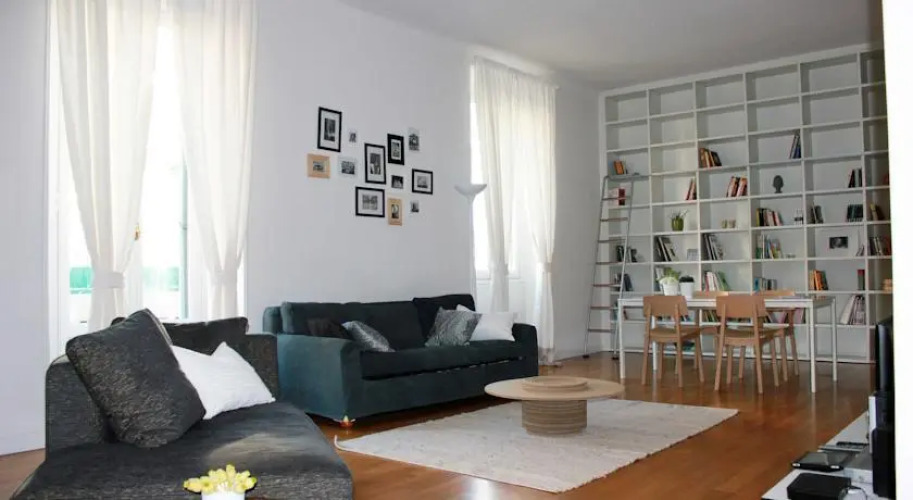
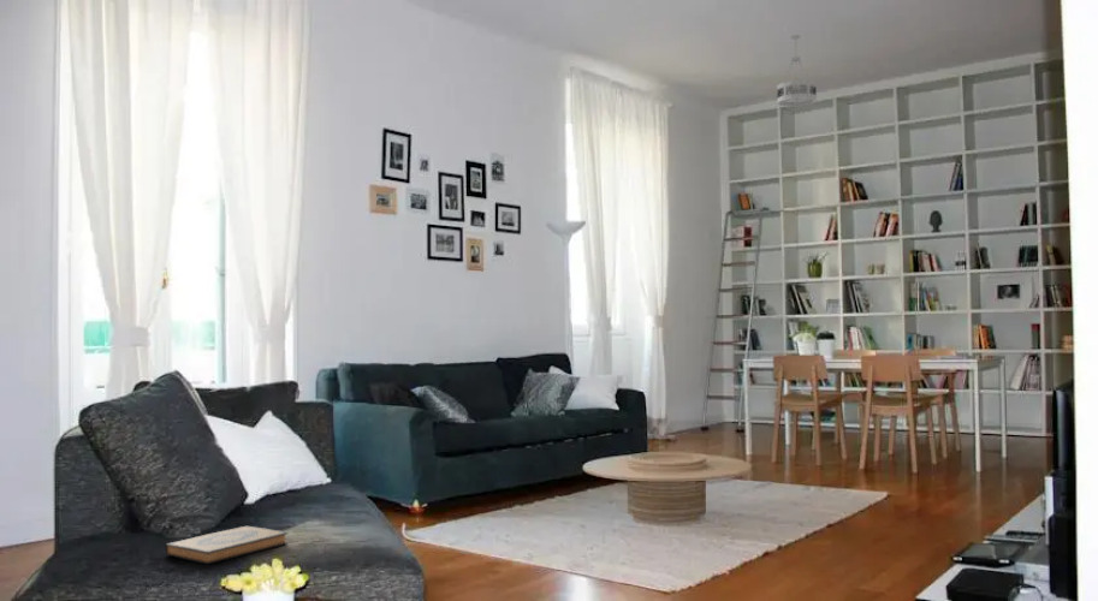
+ hardback book (227, 543)
+ ceiling light fixture (791, 66)
